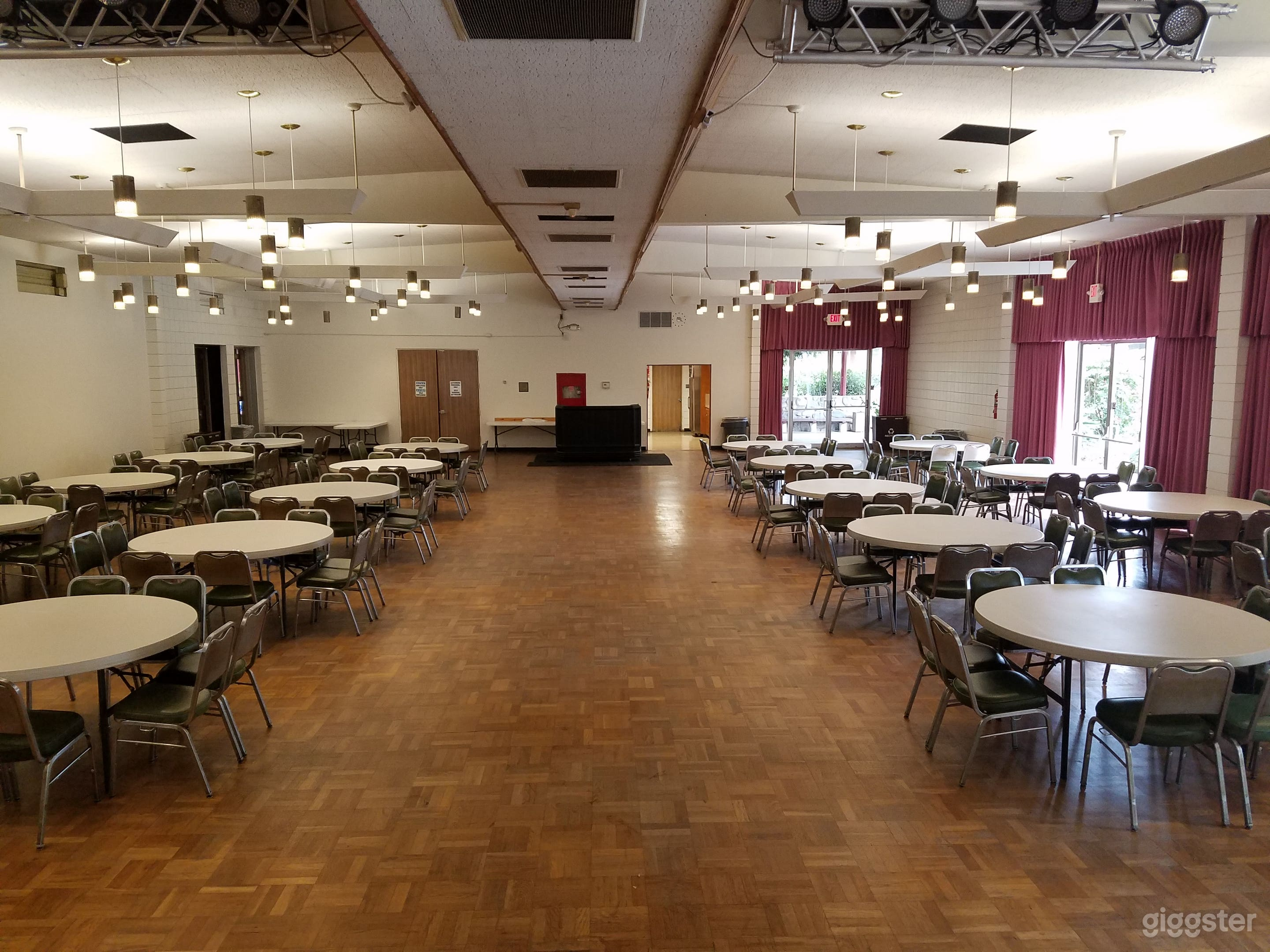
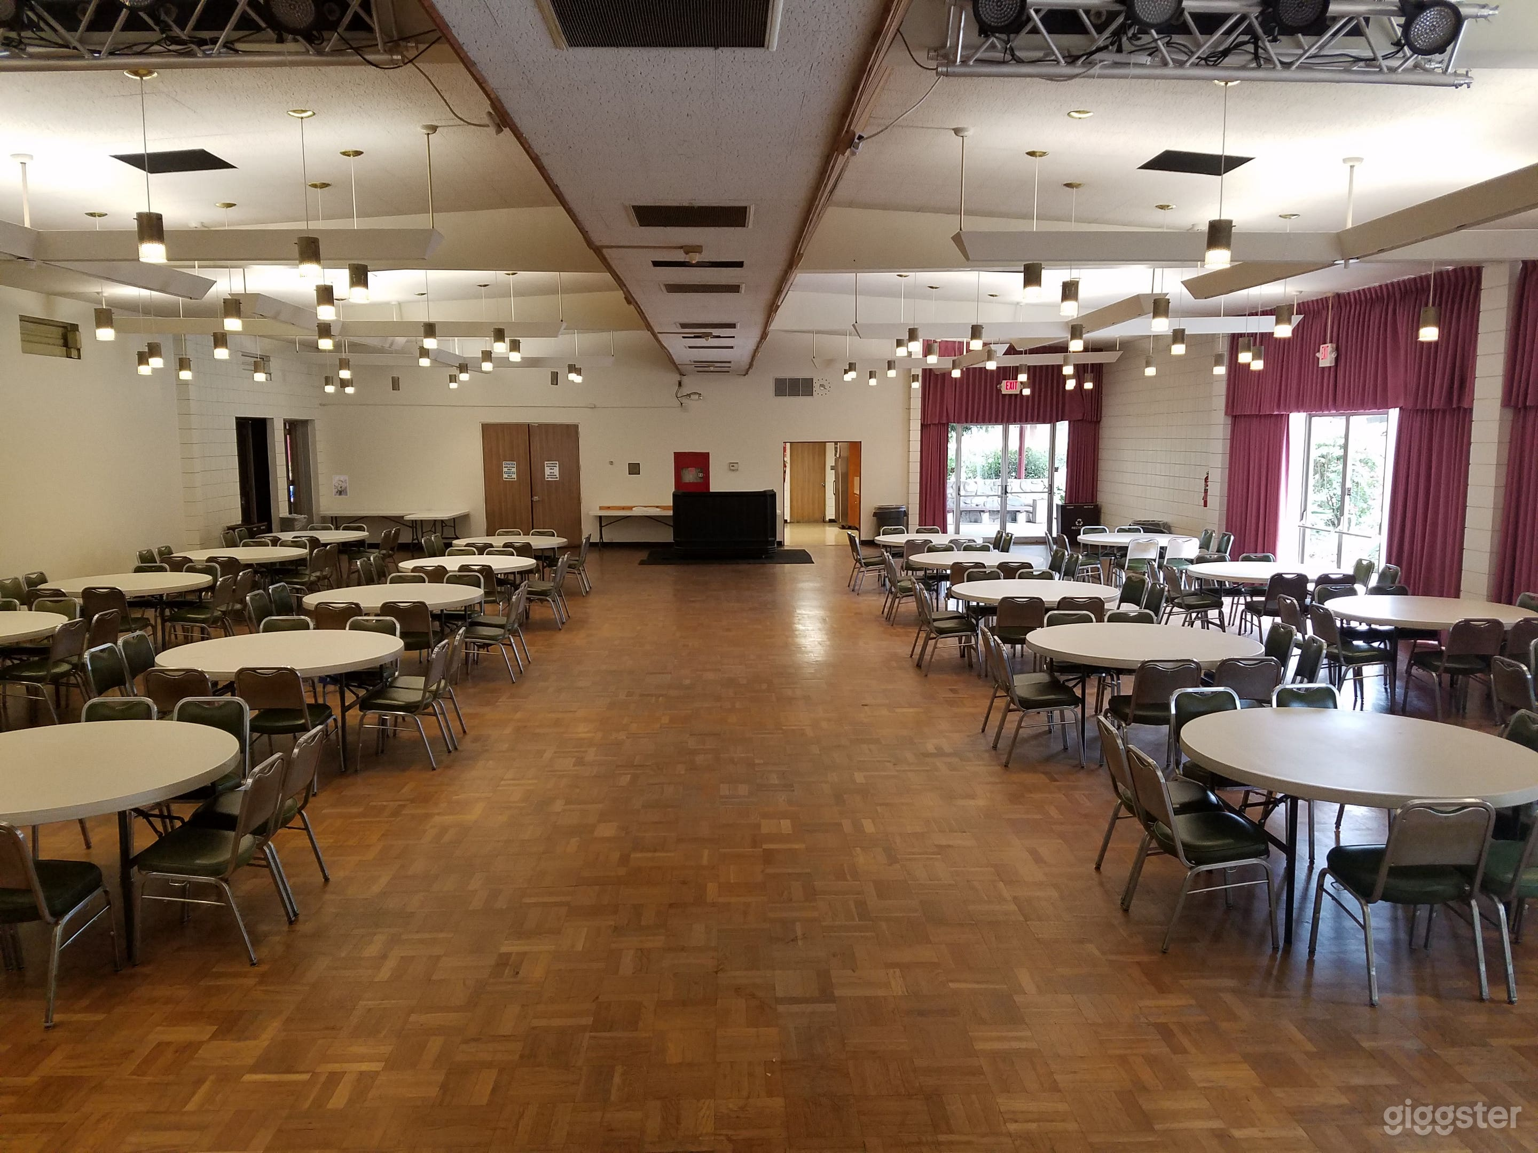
+ wall art (340, 486)
